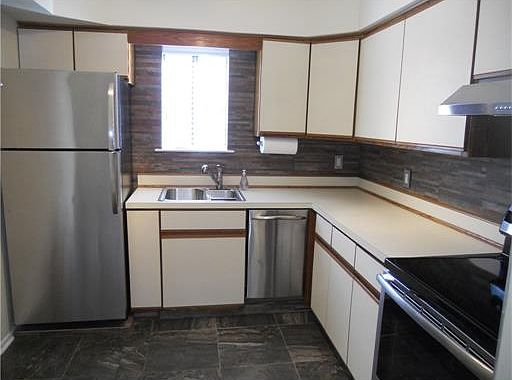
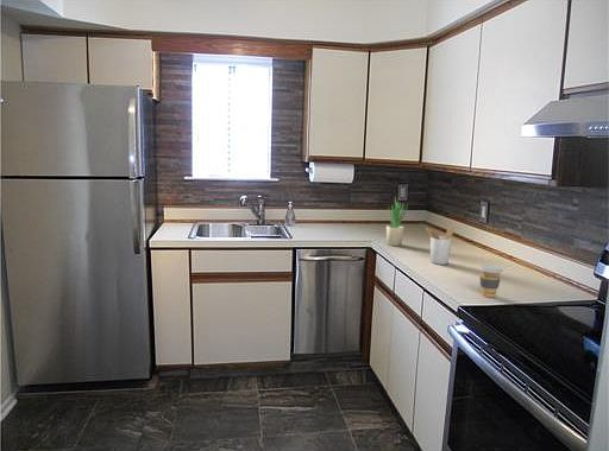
+ potted plant (396, 220)
+ coffee cup (489, 280)
+ utensil holder (437, 244)
